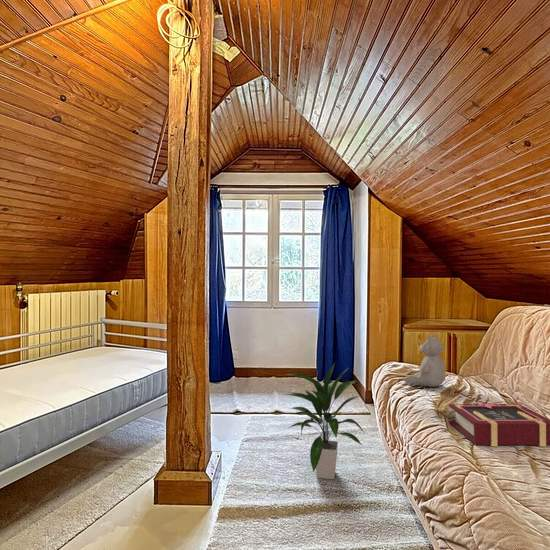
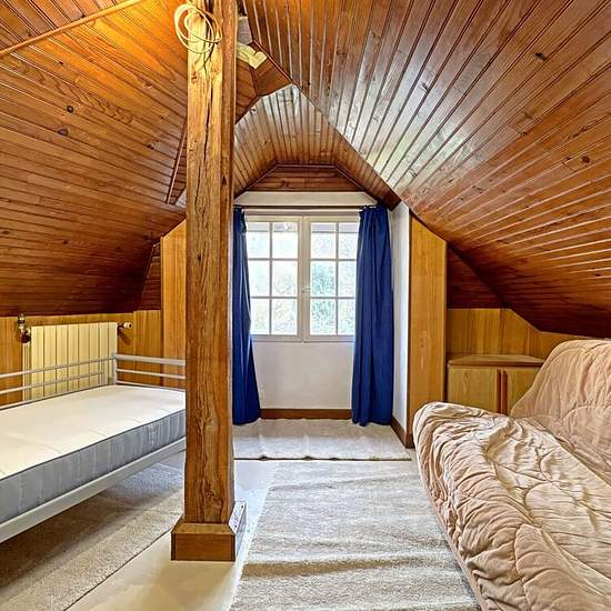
- teddy bear (425, 358)
- book (499, 422)
- indoor plant (322, 419)
